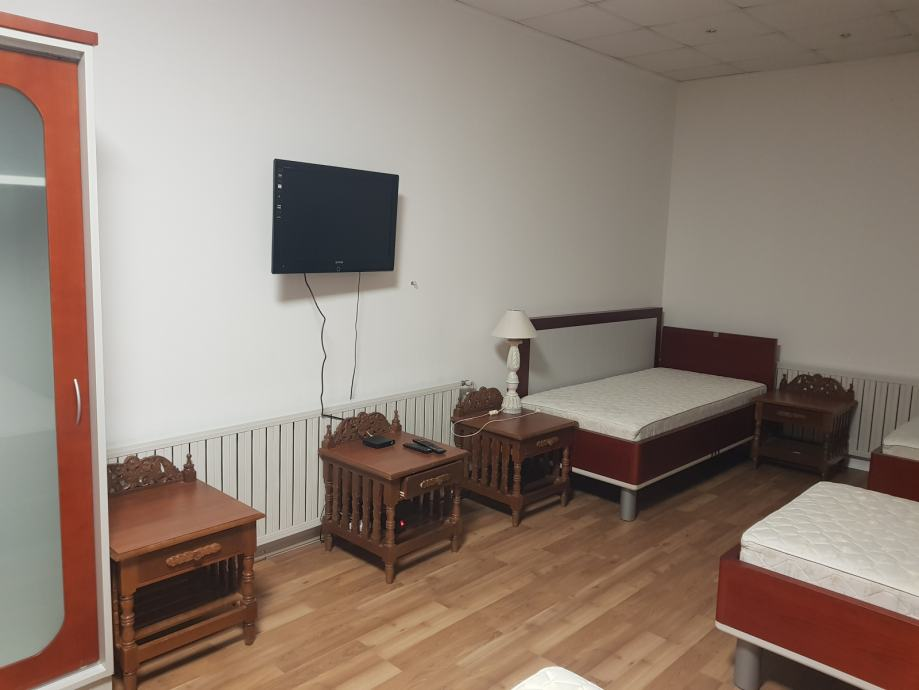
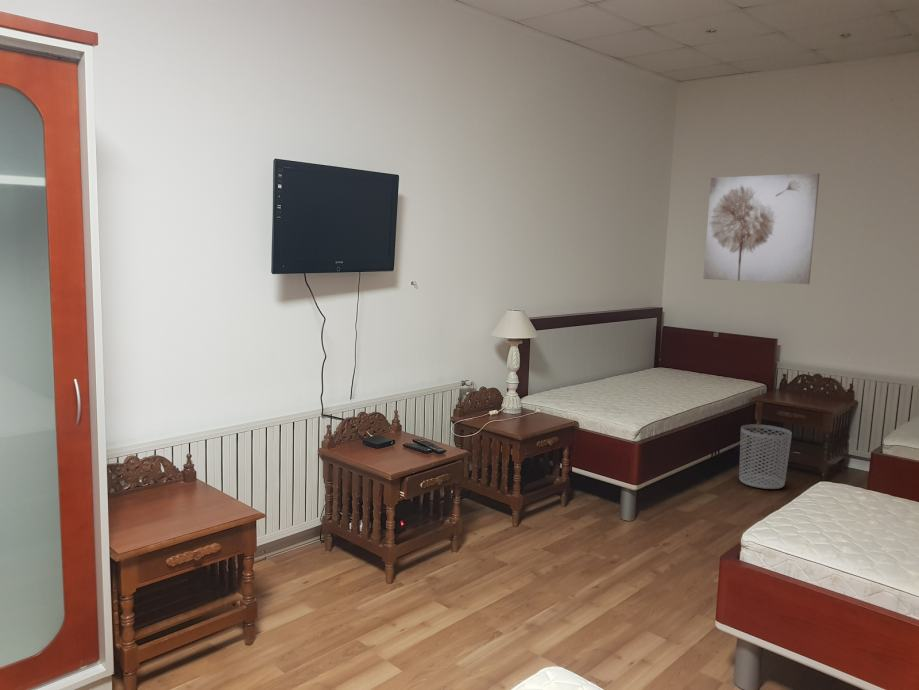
+ waste bin (763, 457)
+ wall art (758, 229)
